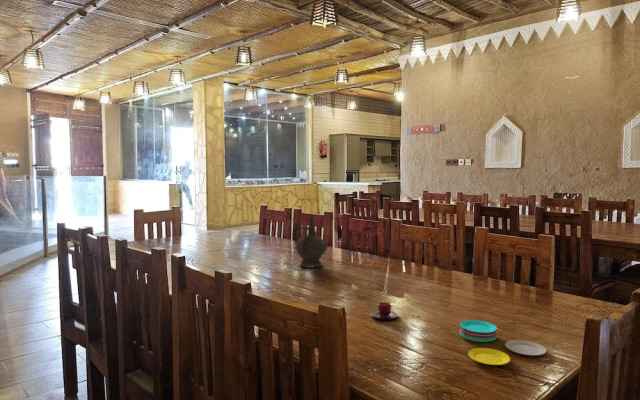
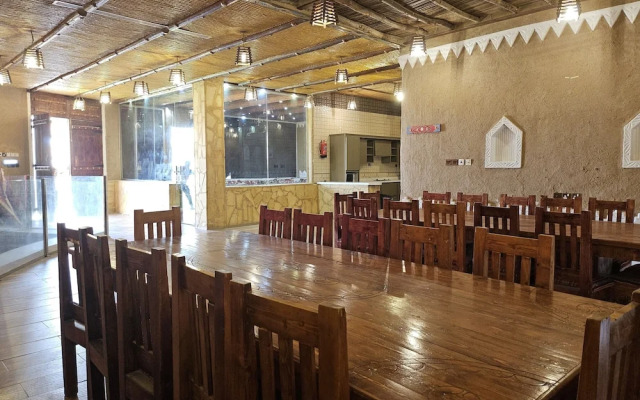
- plate (506, 342)
- ceremonial vessel (309, 239)
- teacup (384, 310)
